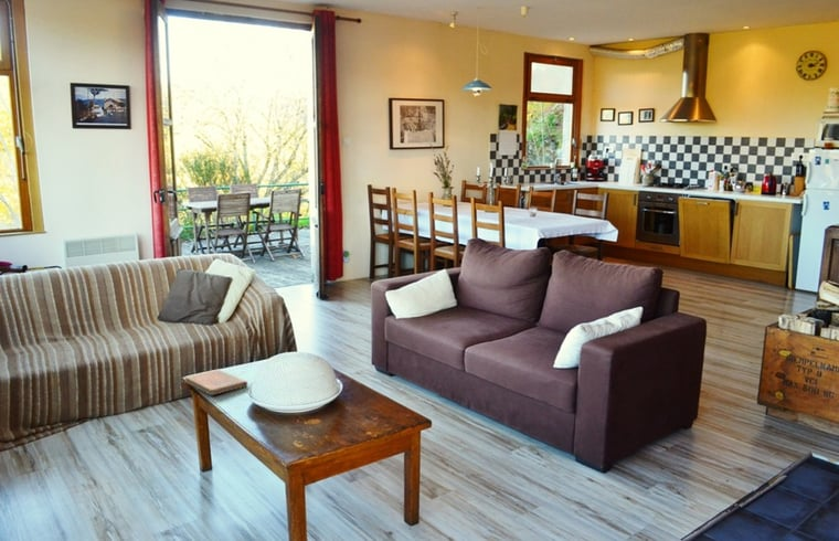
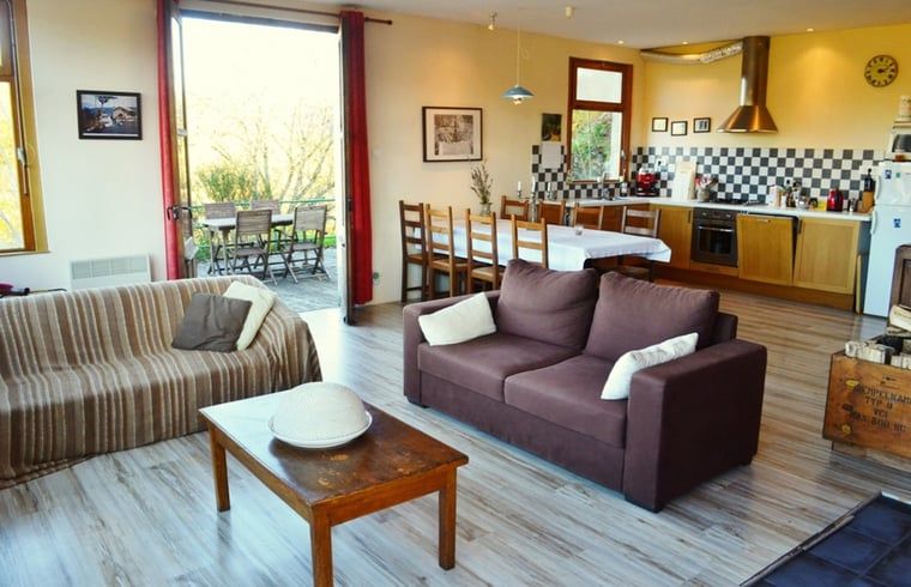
- diary (215, 381)
